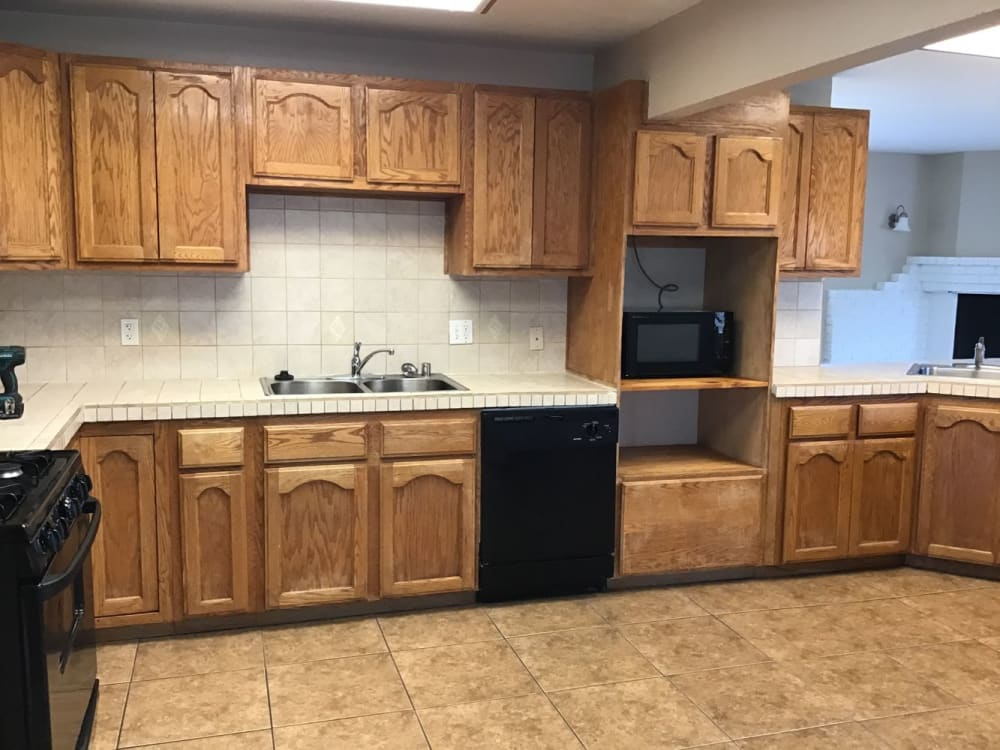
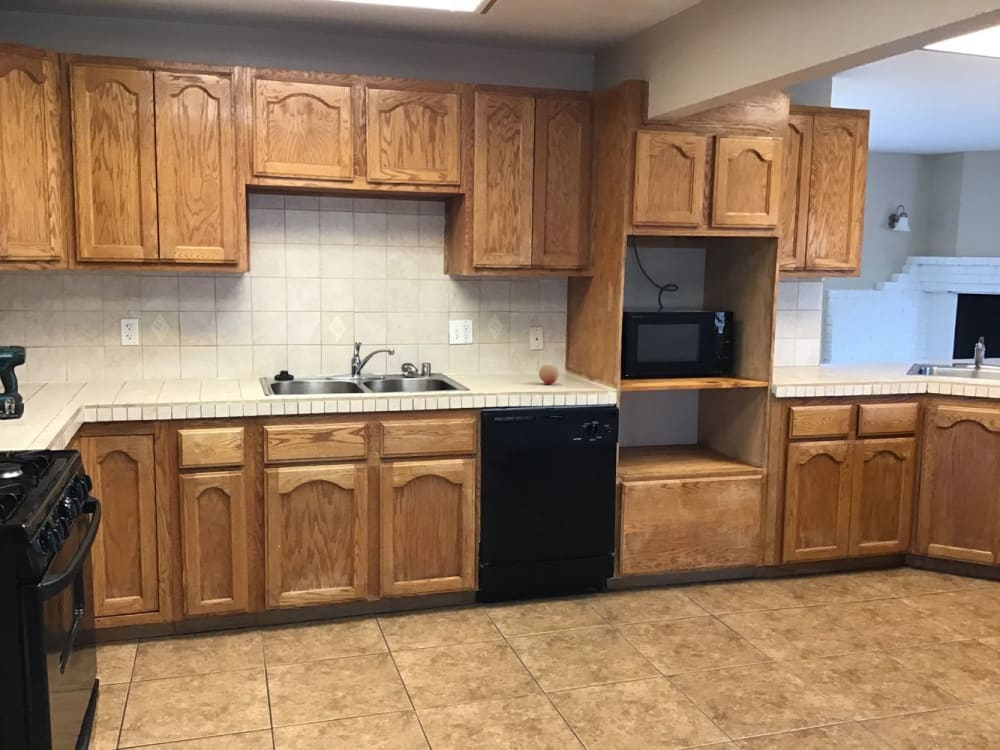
+ fruit (548, 374)
